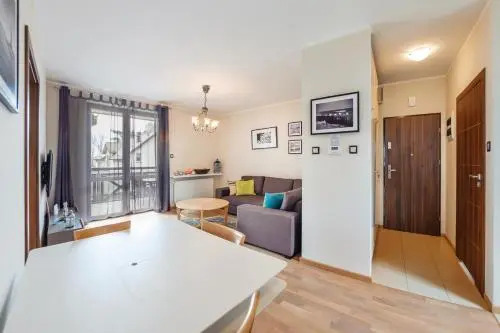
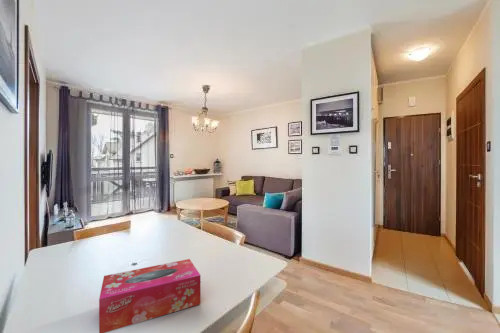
+ tissue box (152, 290)
